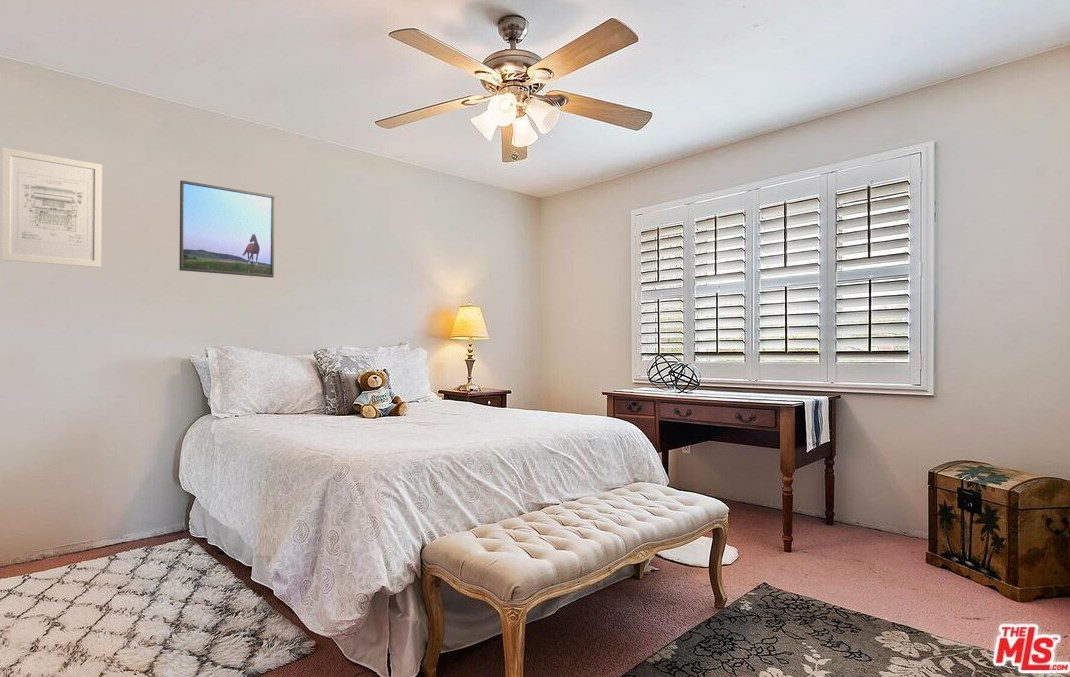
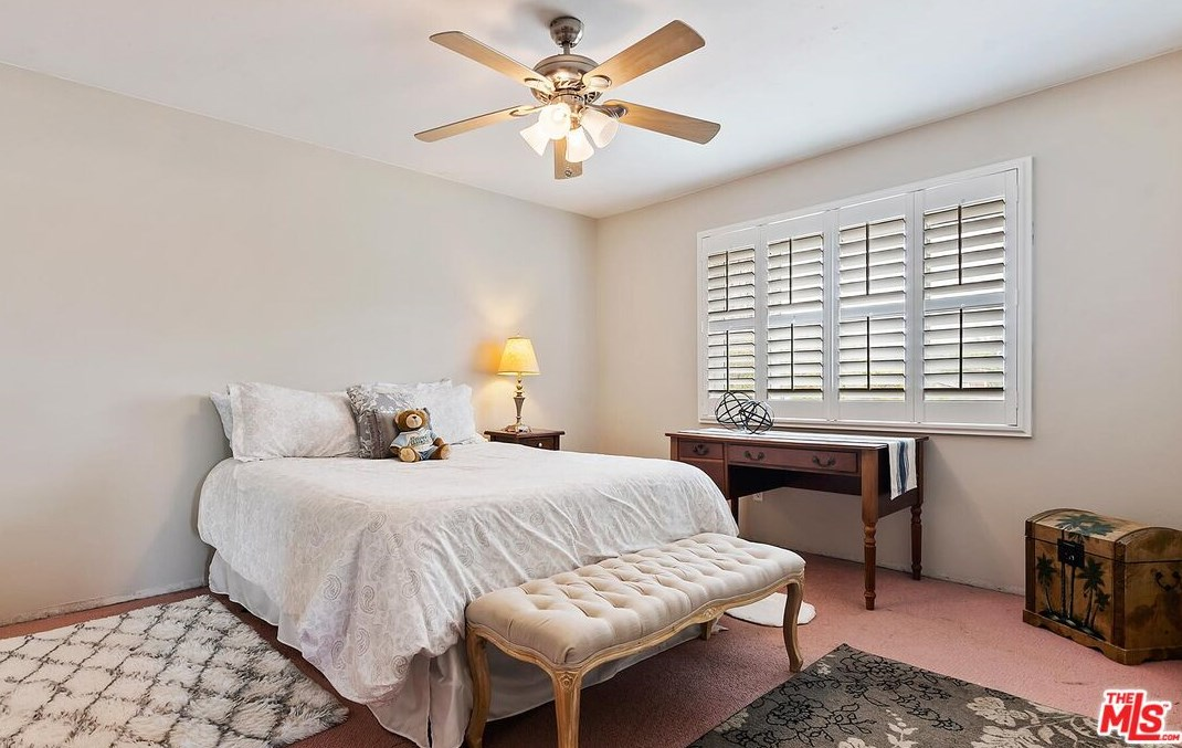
- wall art (53, 210)
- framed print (229, 231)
